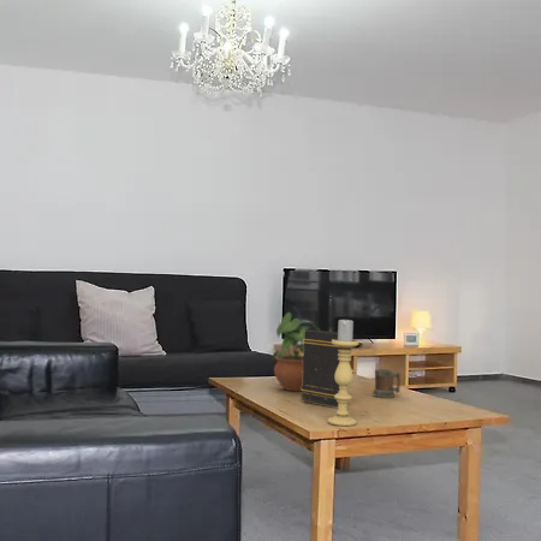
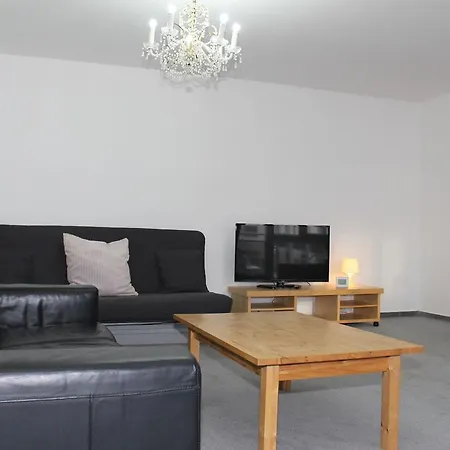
- mug (386, 382)
- book (323, 367)
- potted plant (293, 350)
- candle holder (344, 369)
